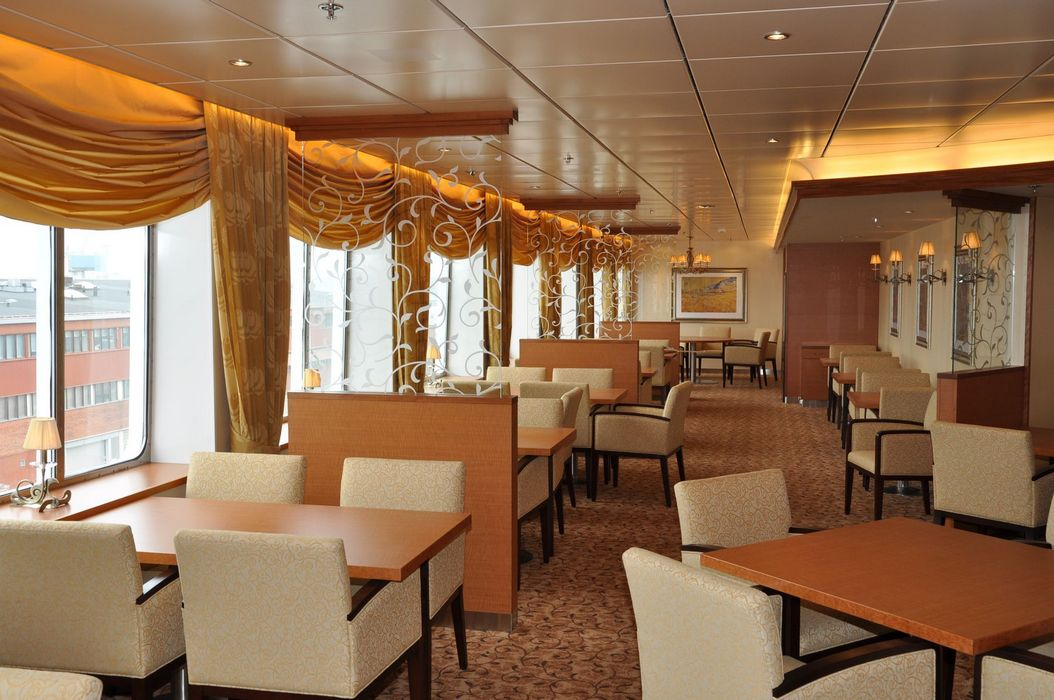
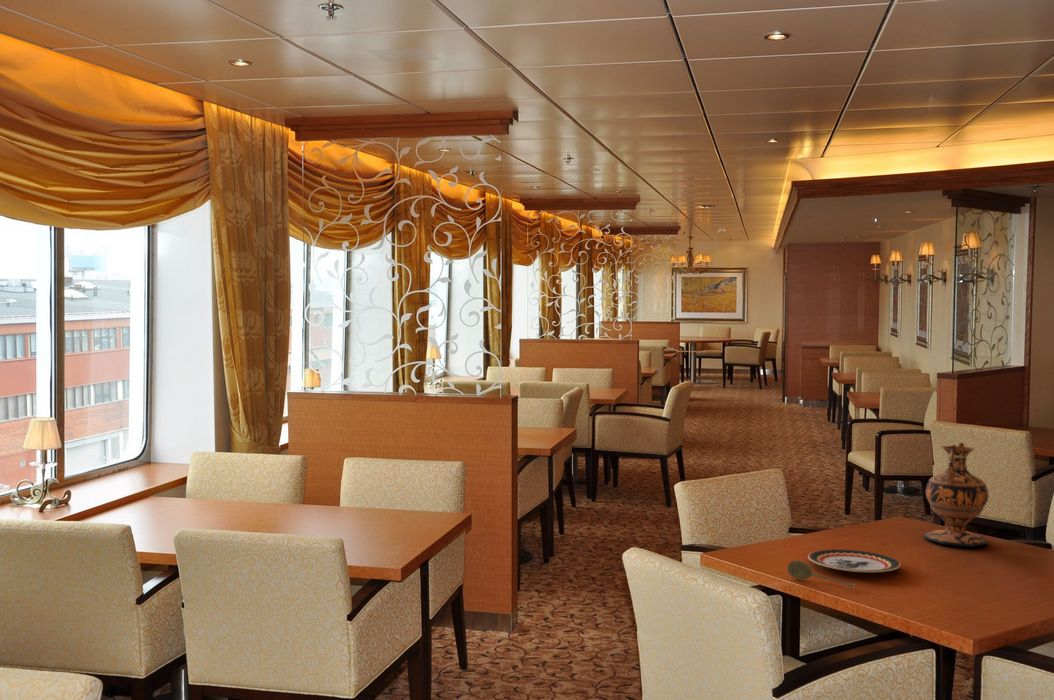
+ plate (853, 563)
+ vase (956, 492)
+ soupspoon (820, 575)
